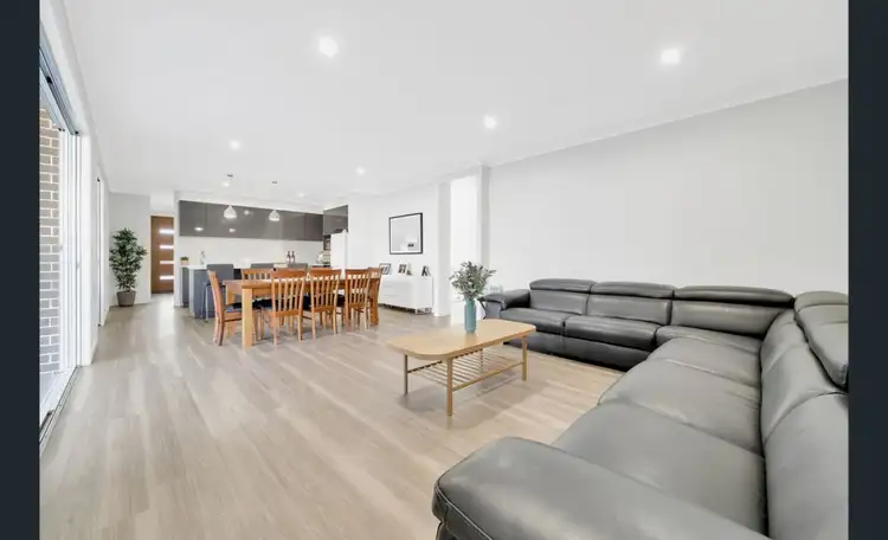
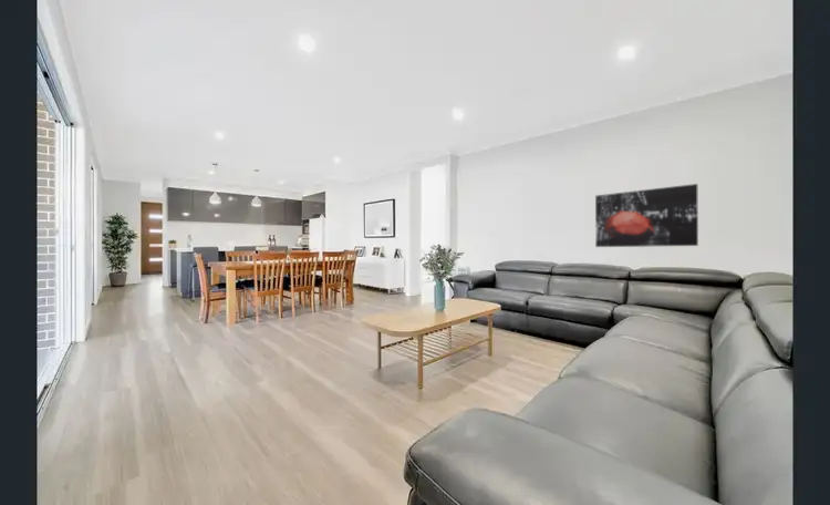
+ wall art (642, 218)
